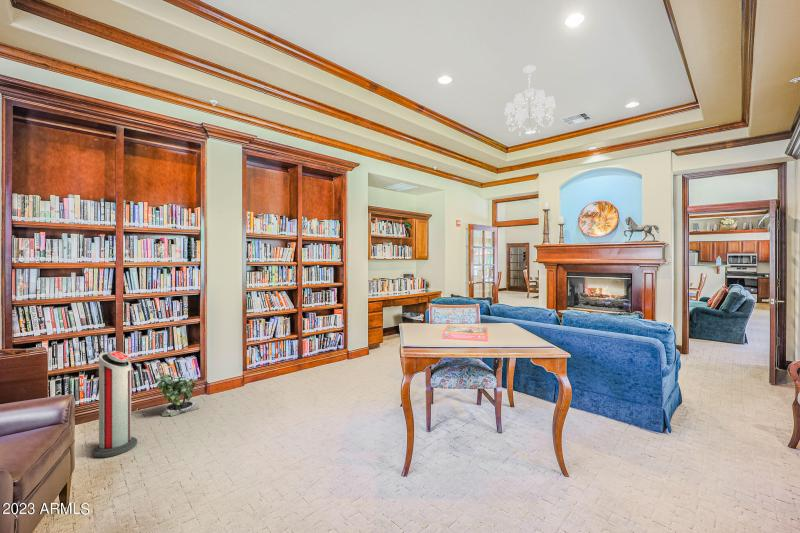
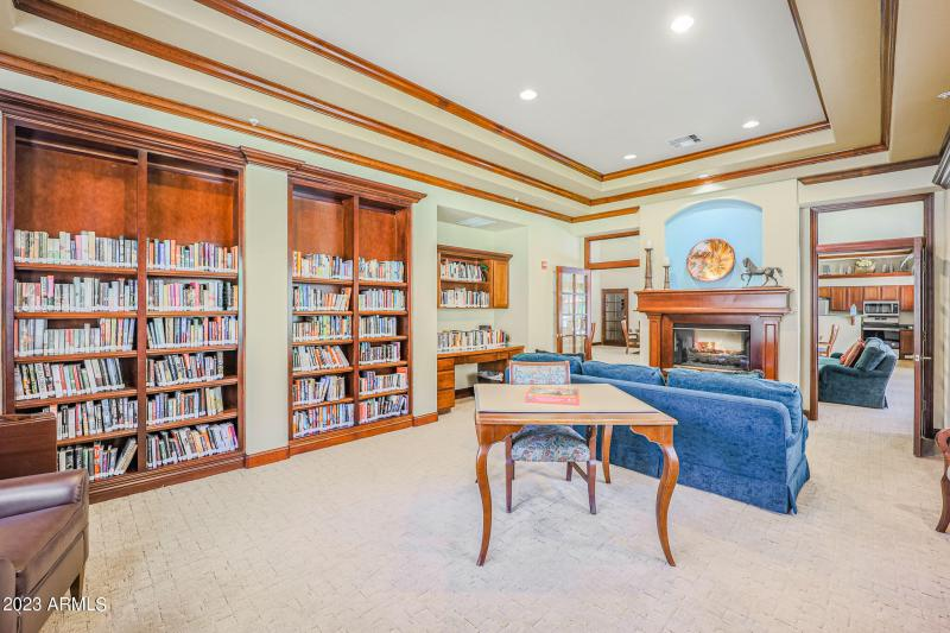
- air purifier (115, 399)
- chandelier (529, 99)
- potted plant (176, 390)
